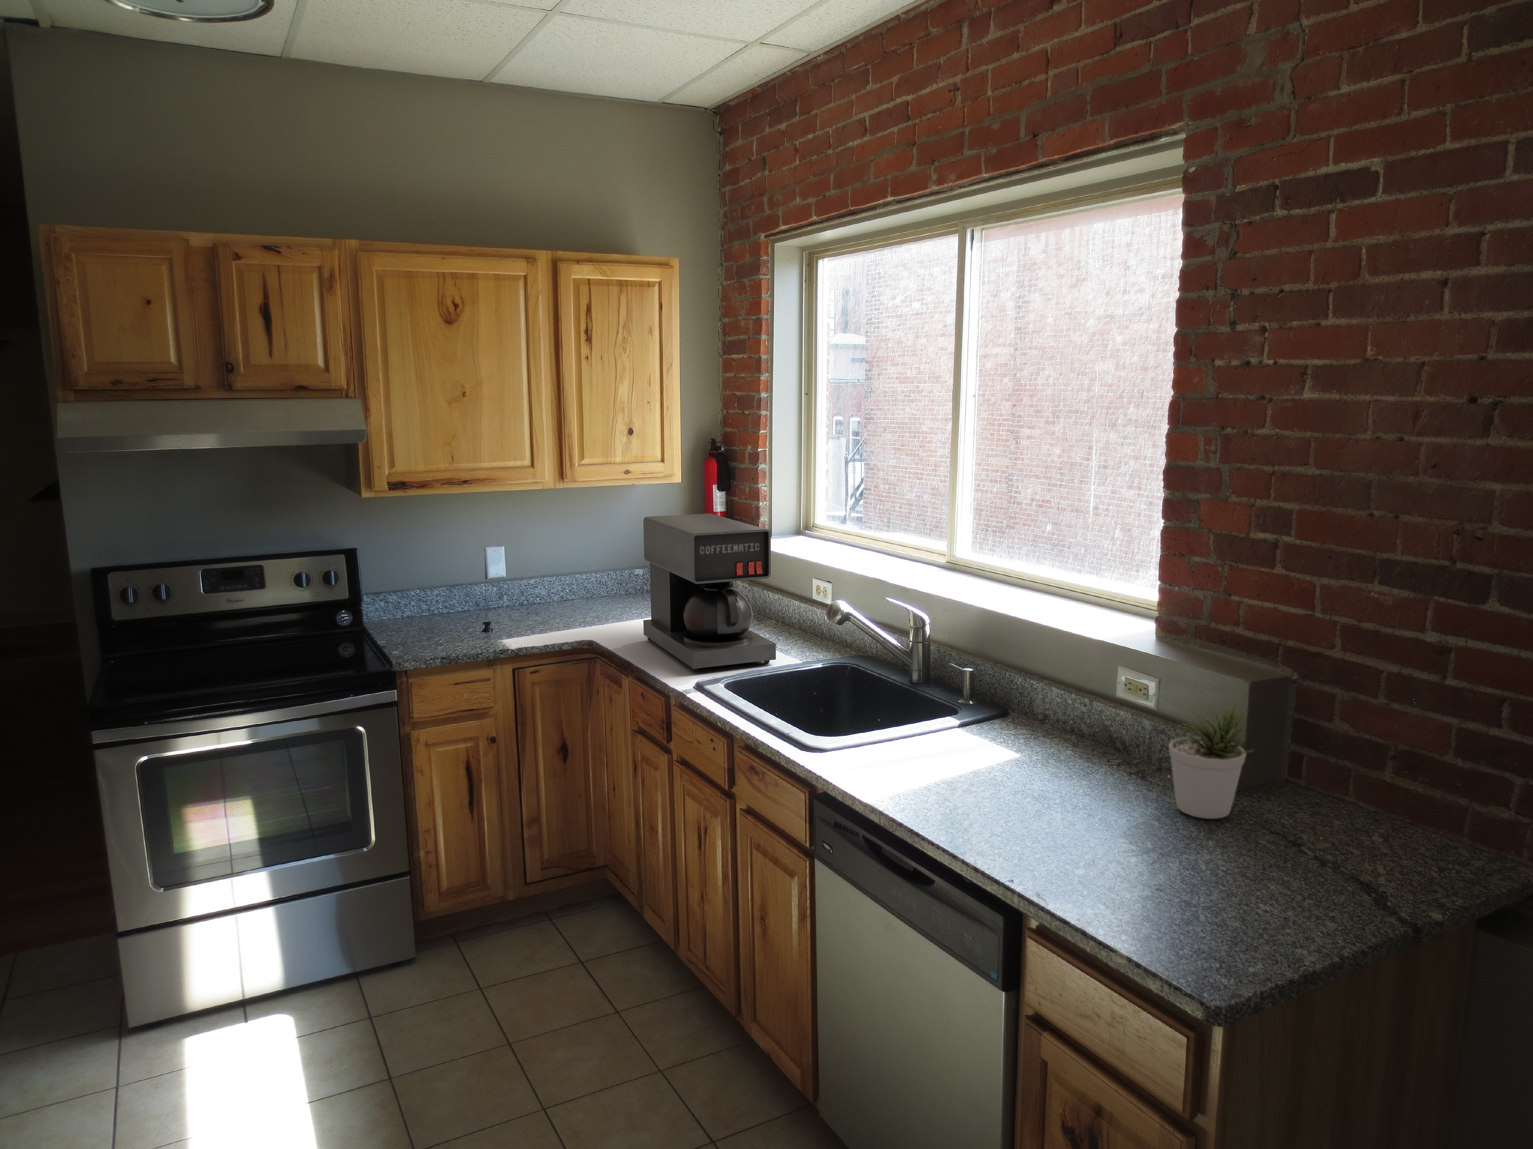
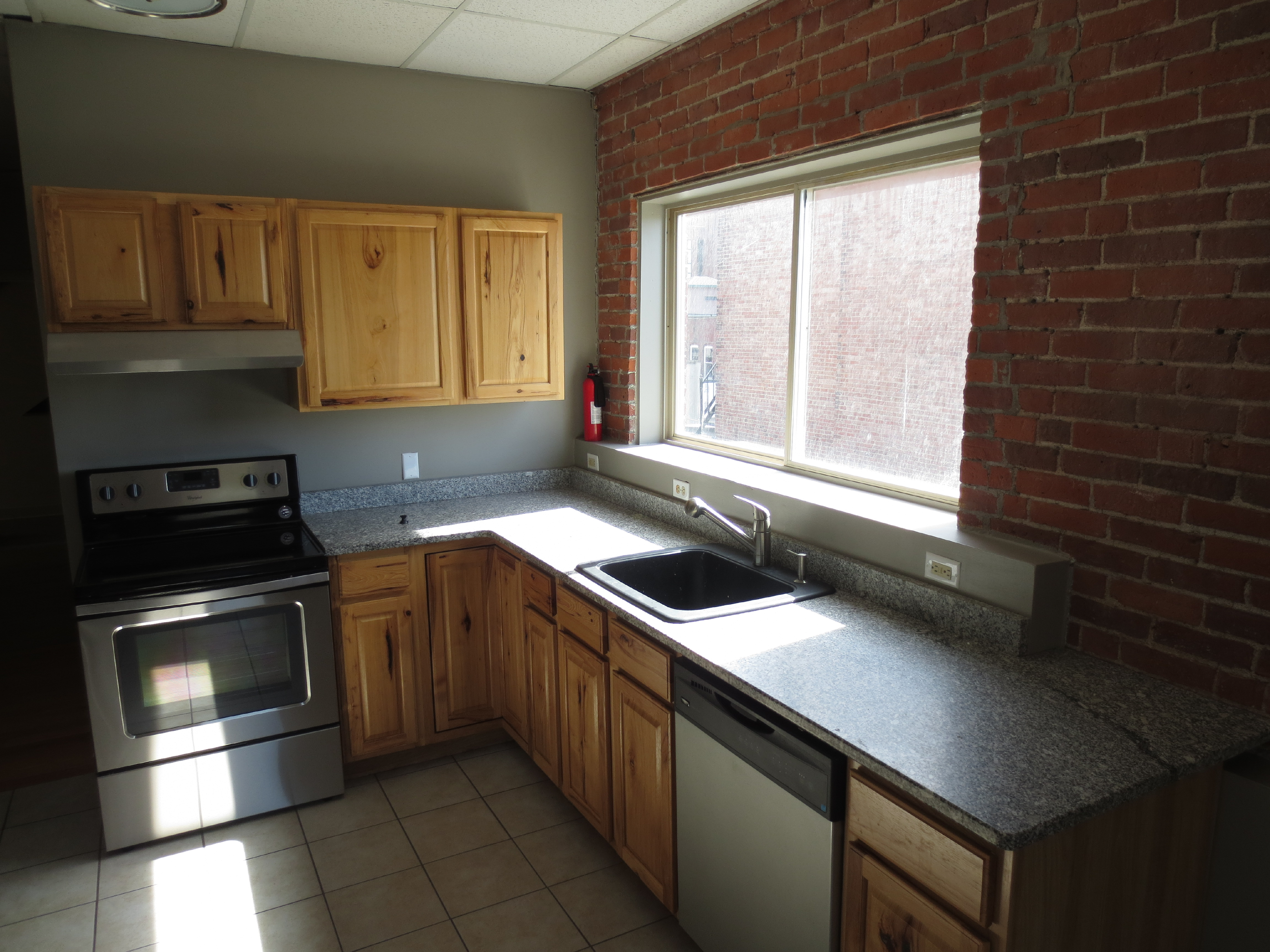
- potted plant (1208, 758)
- coffee maker (705, 588)
